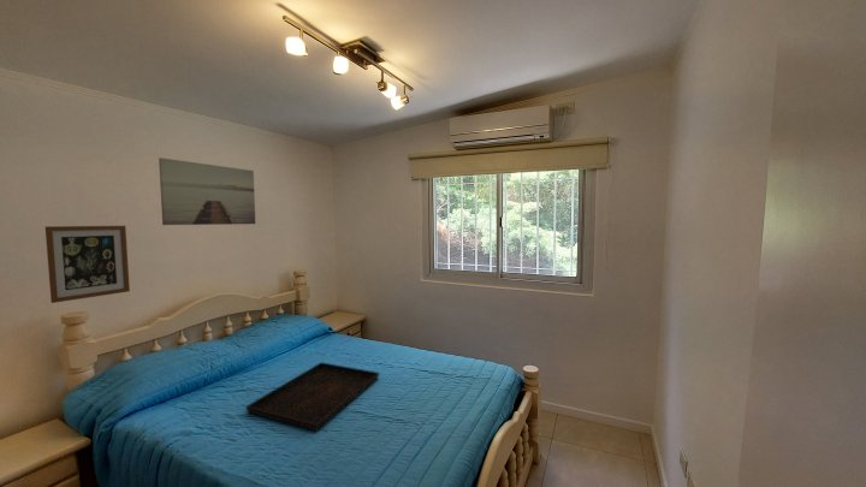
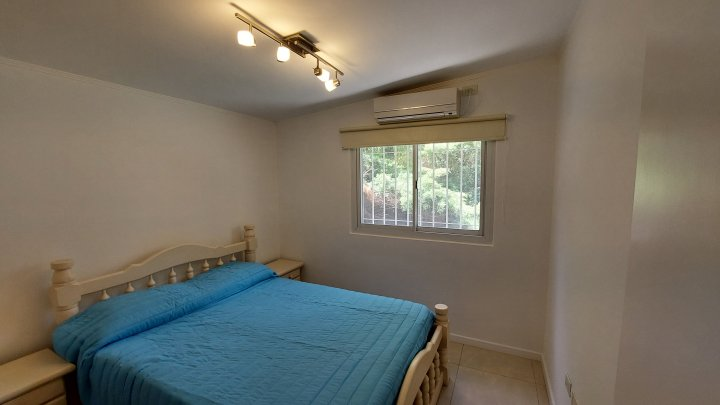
- wall art (213, 195)
- serving tray (319, 391)
- wall art (90, 261)
